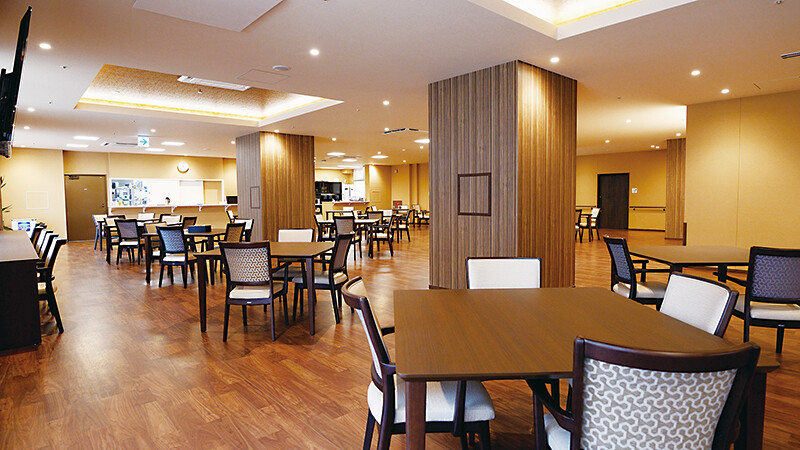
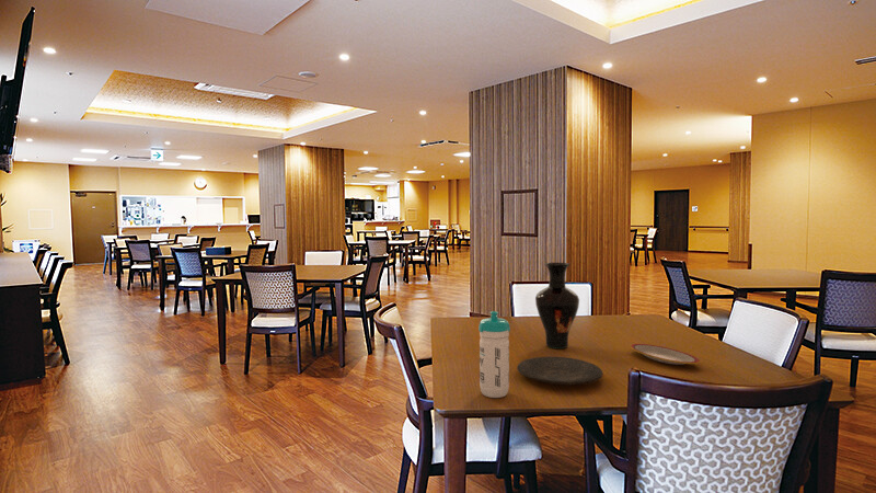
+ water bottle (494, 352)
+ plate (662, 355)
+ plate (558, 371)
+ vase (556, 305)
